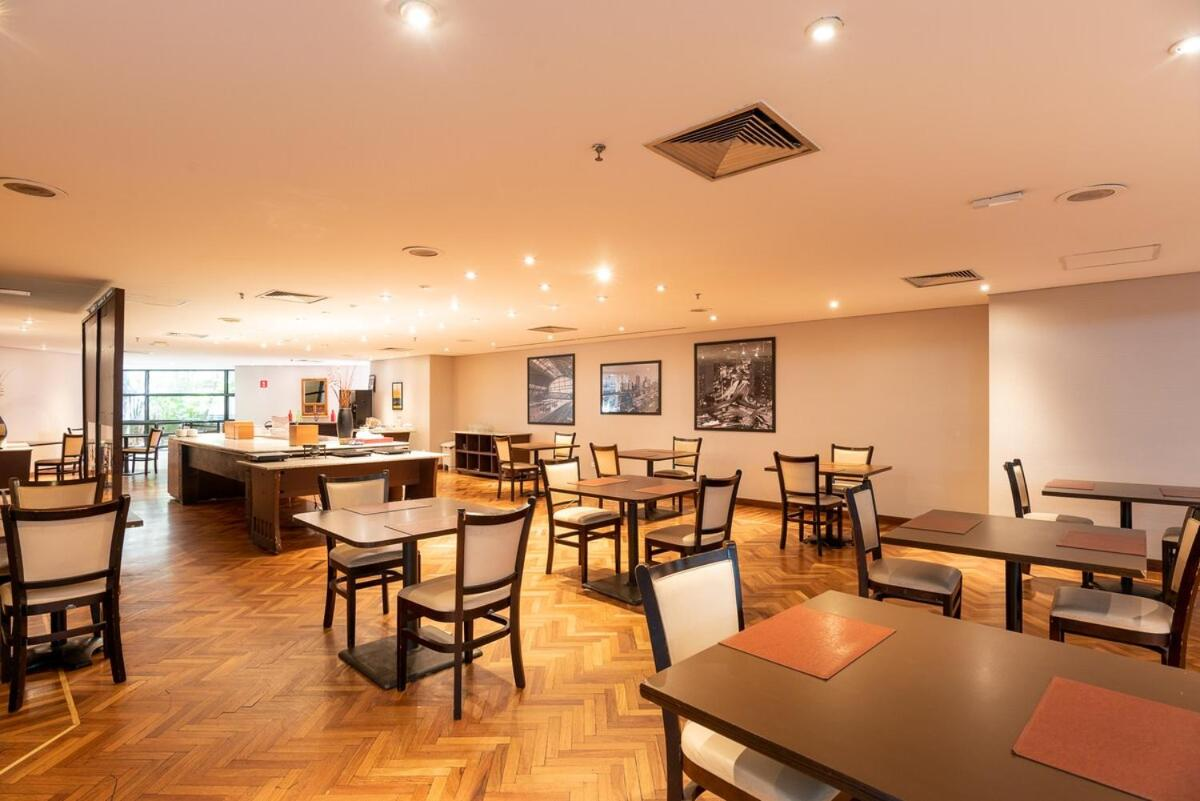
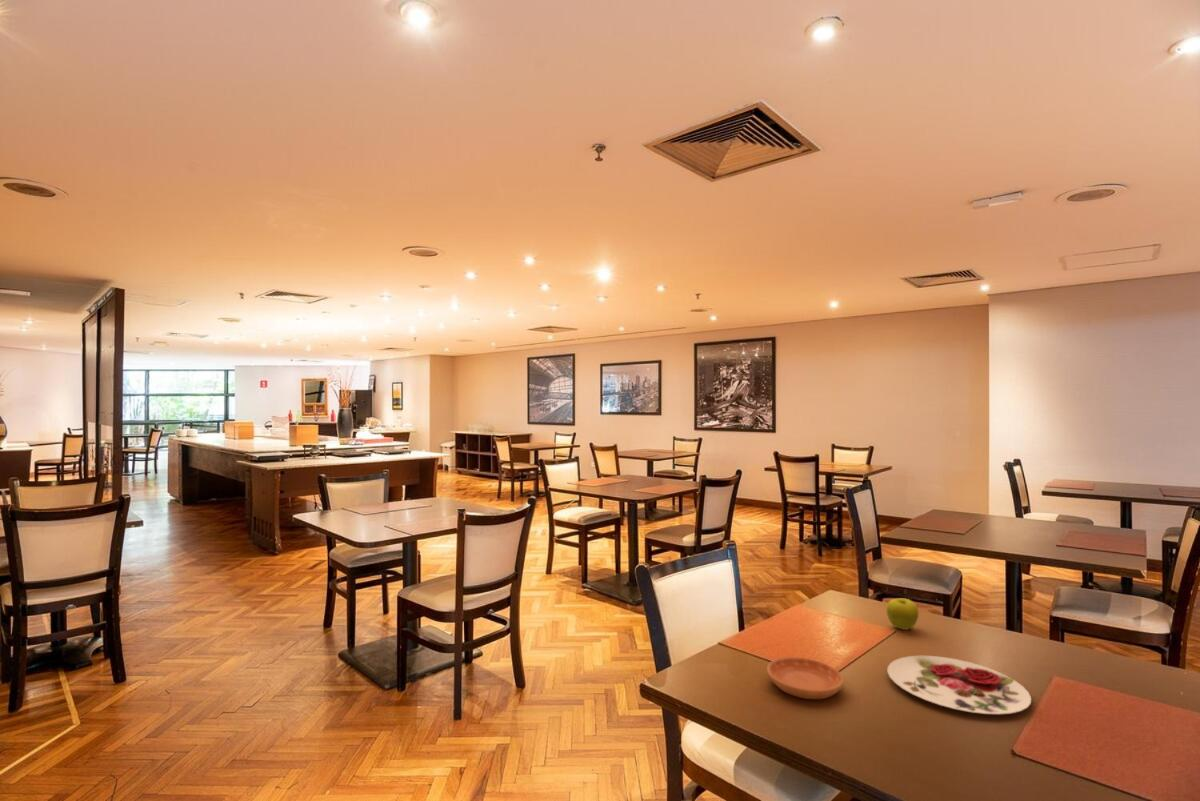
+ saucer (804, 678)
+ fruit (902, 613)
+ plate (955, 681)
